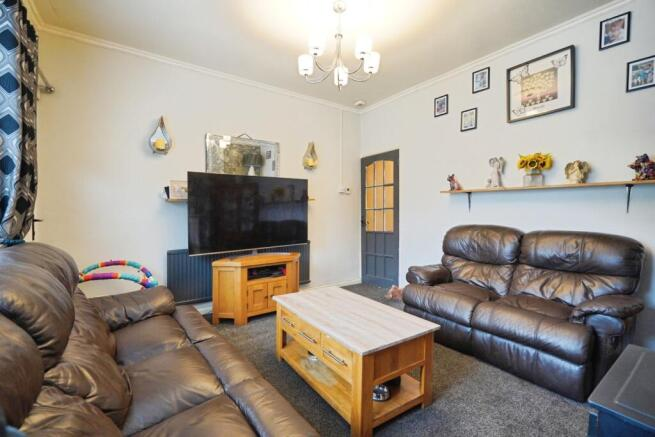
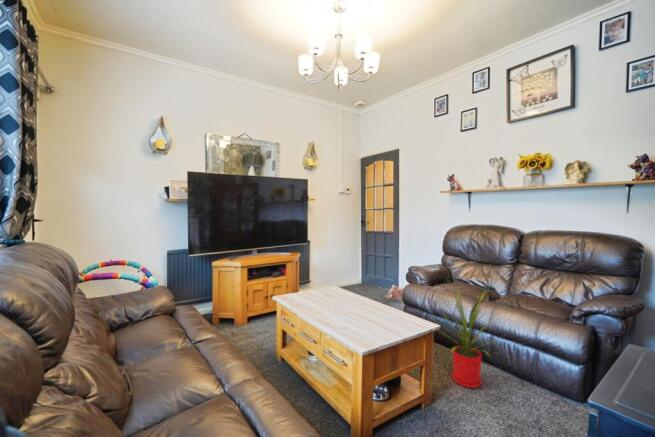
+ house plant (467, 333)
